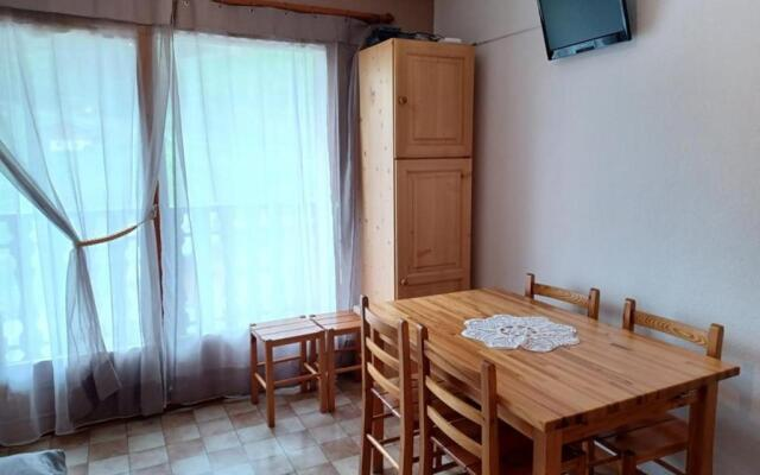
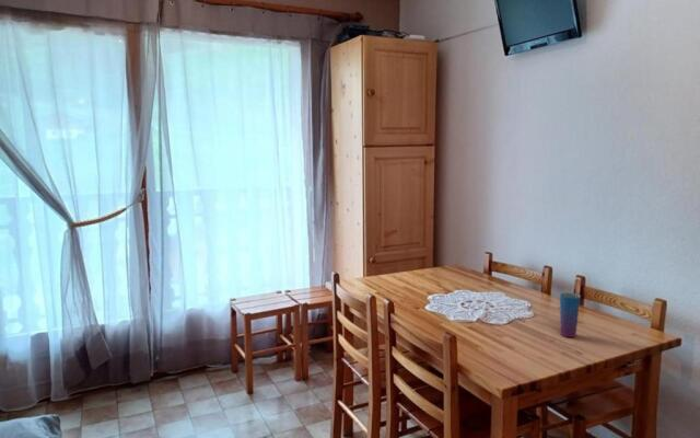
+ cup (569, 314)
